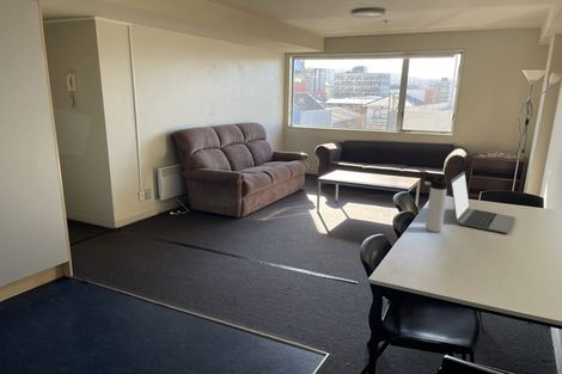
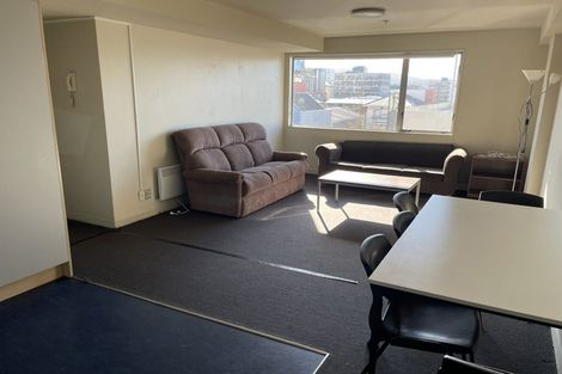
- thermos bottle (432, 203)
- laptop (482, 210)
